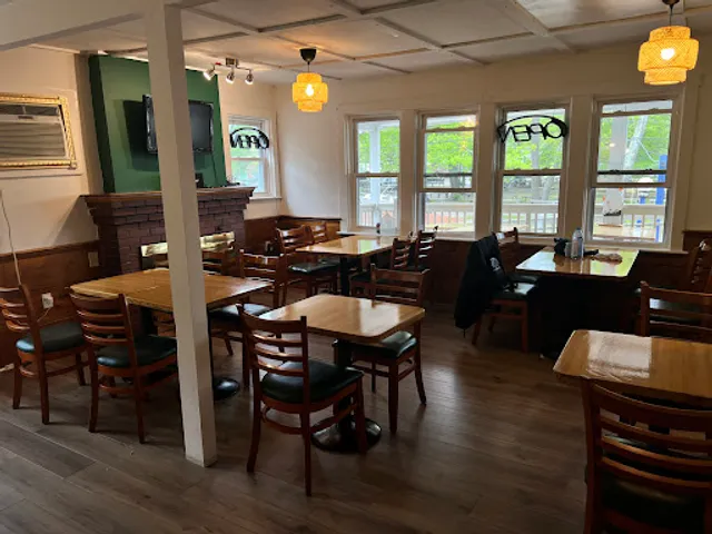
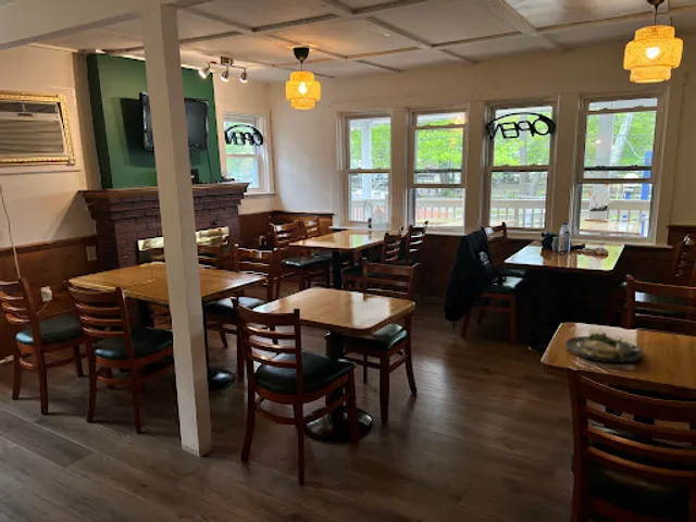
+ dinner plate (602, 343)
